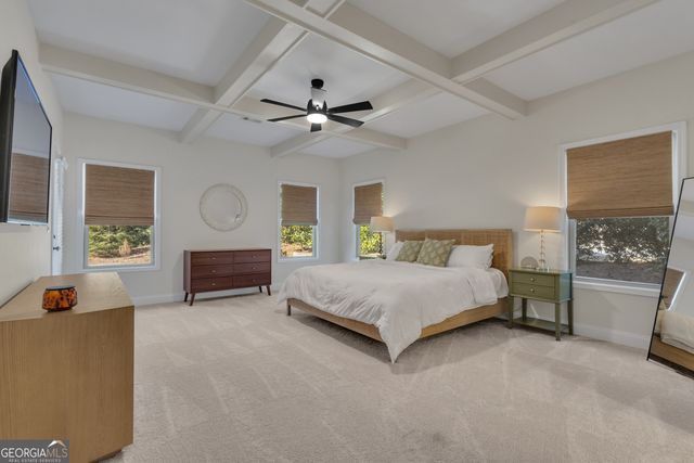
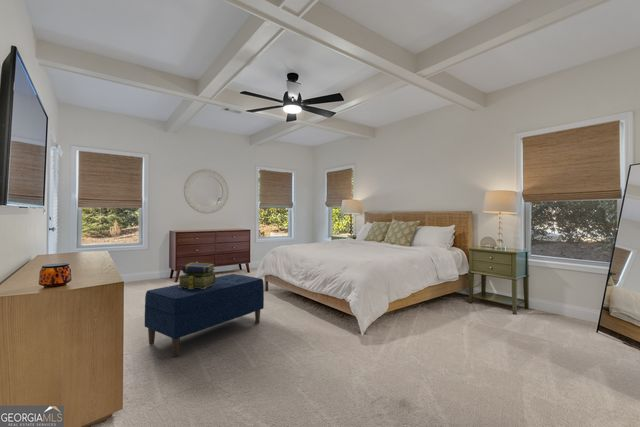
+ bench (209, 308)
+ stack of books (198, 274)
